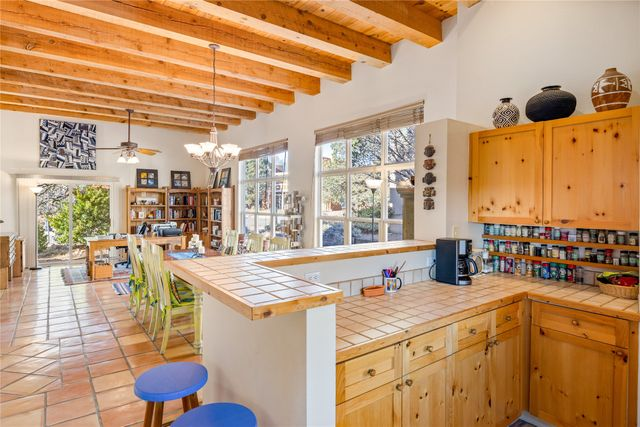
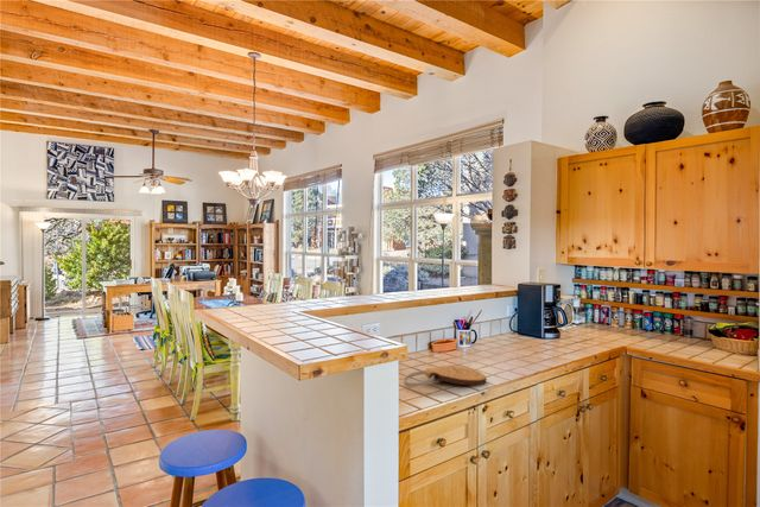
+ key chain (443, 374)
